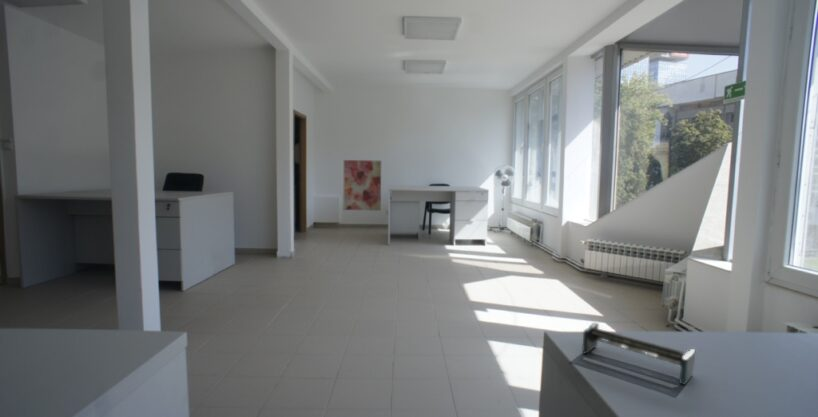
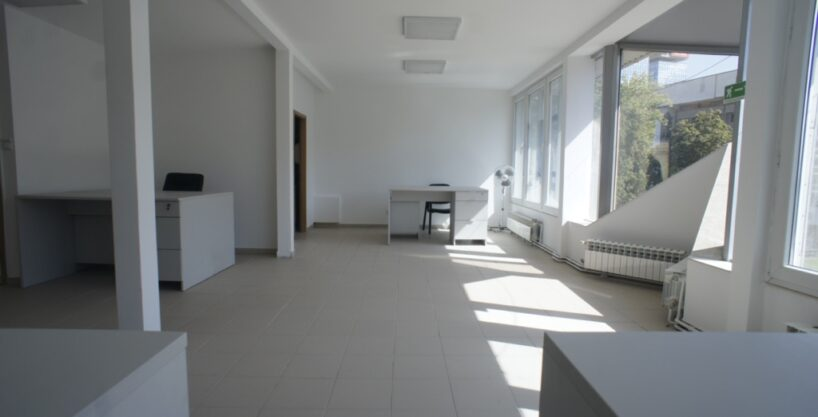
- shelf (635, 348)
- wall art (362, 185)
